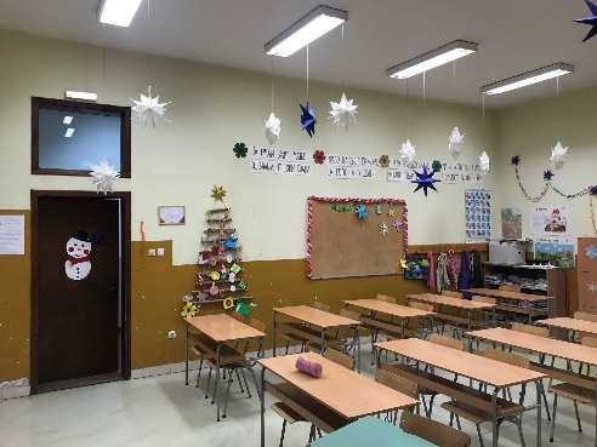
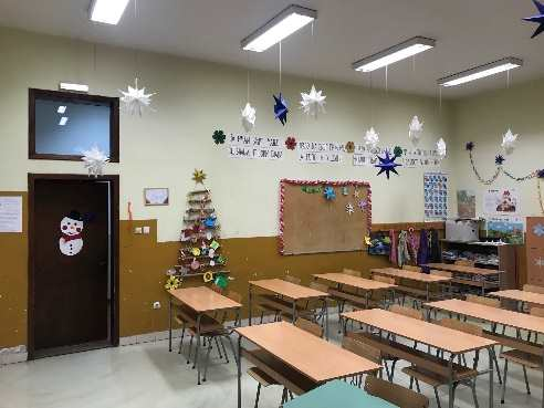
- pencil case (308, 366)
